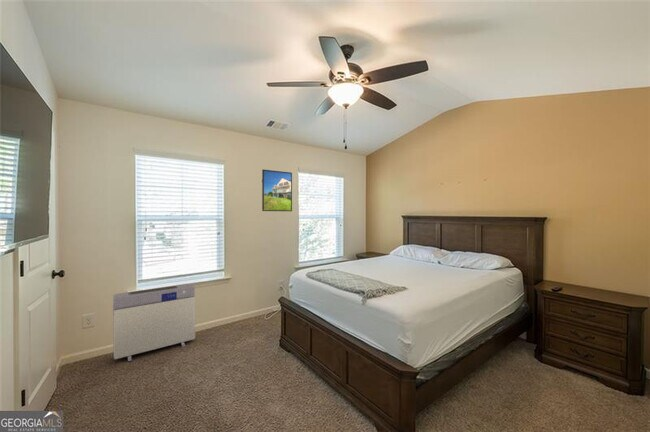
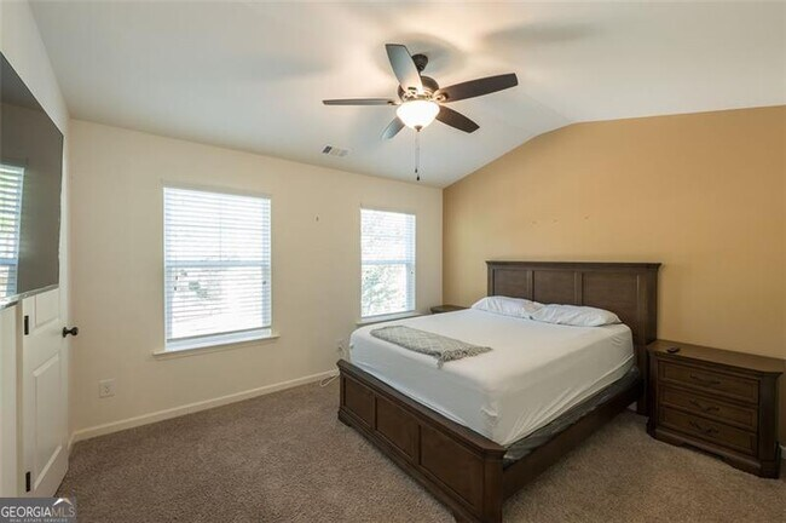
- air purifier (156, 318)
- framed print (277, 191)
